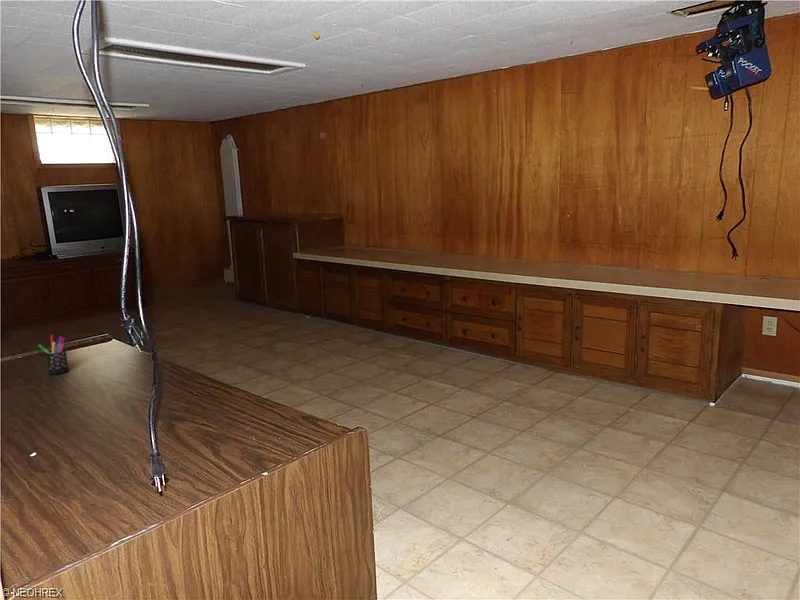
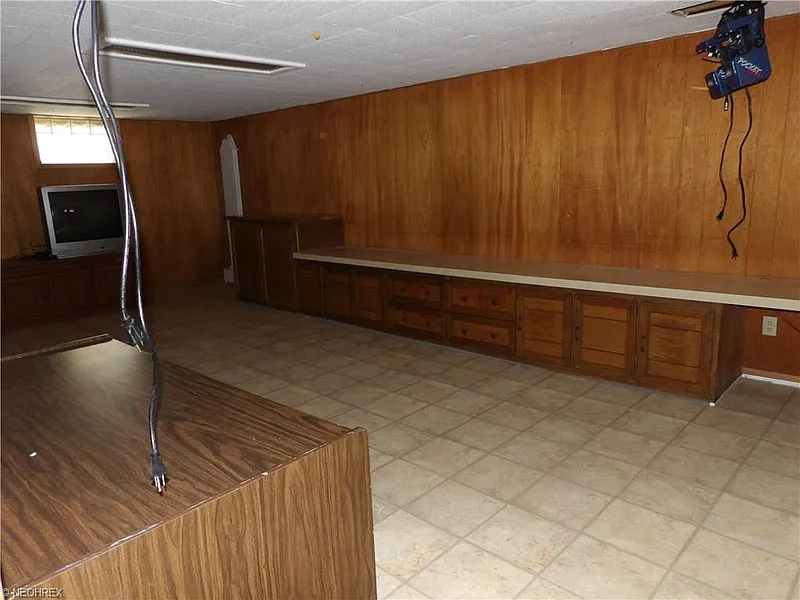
- pen holder (53, 354)
